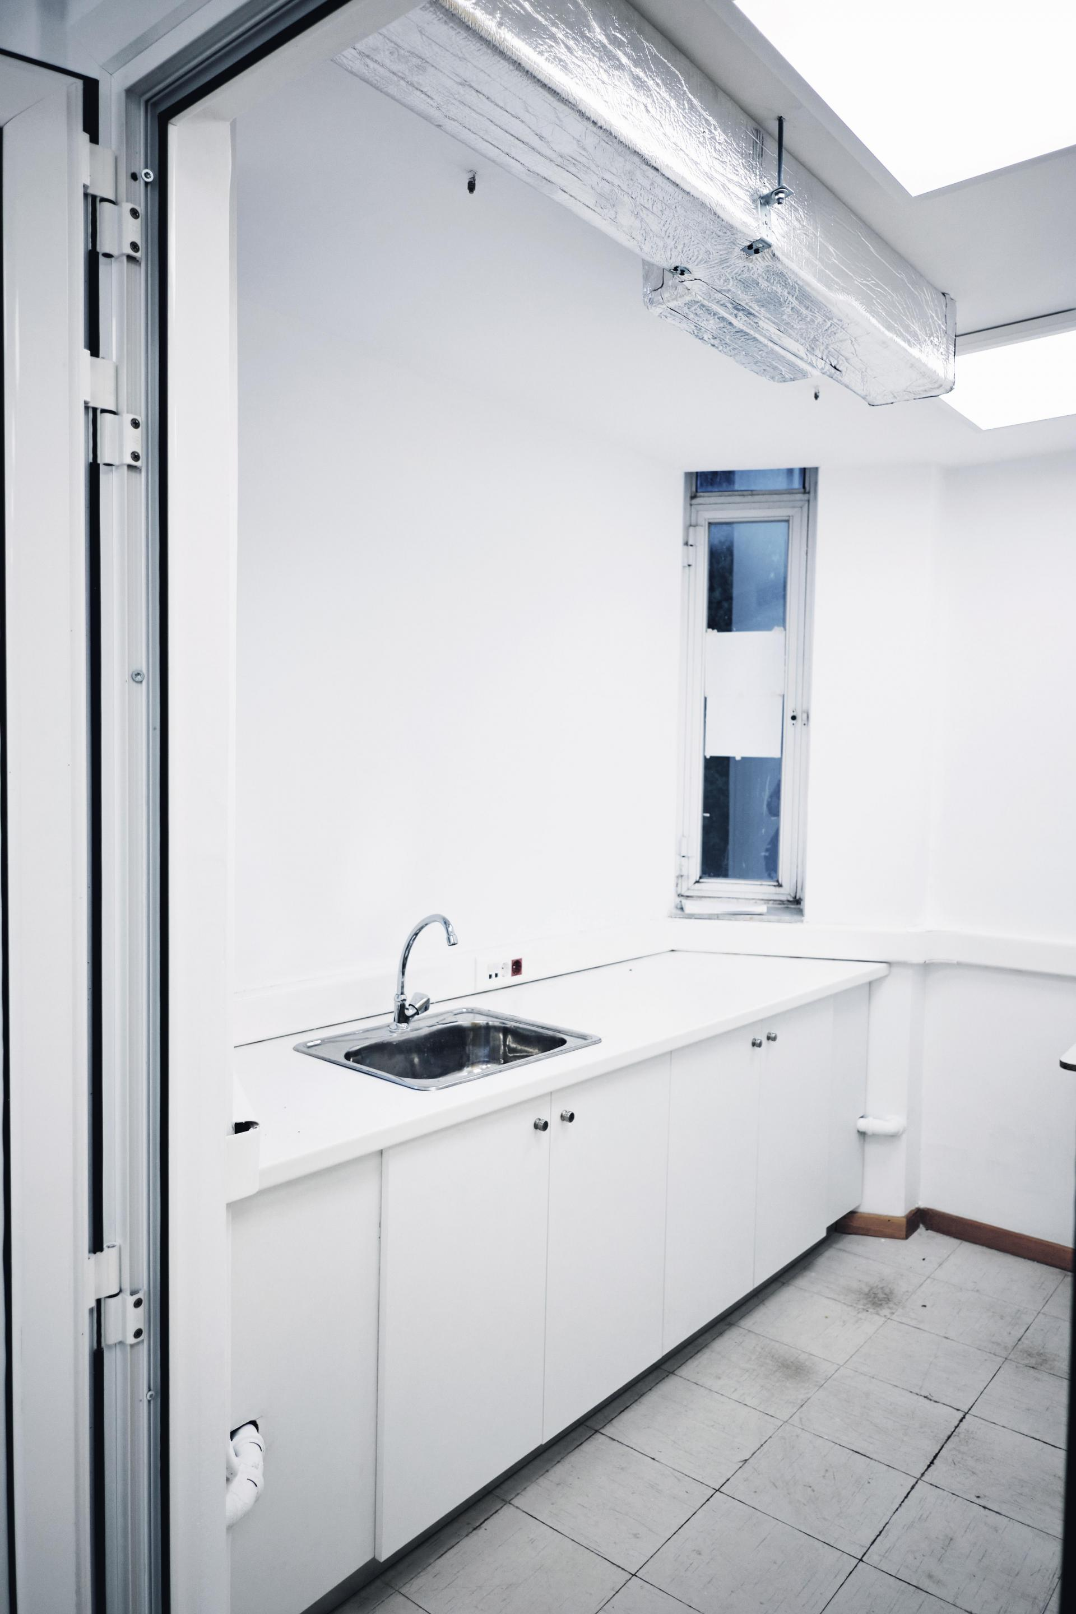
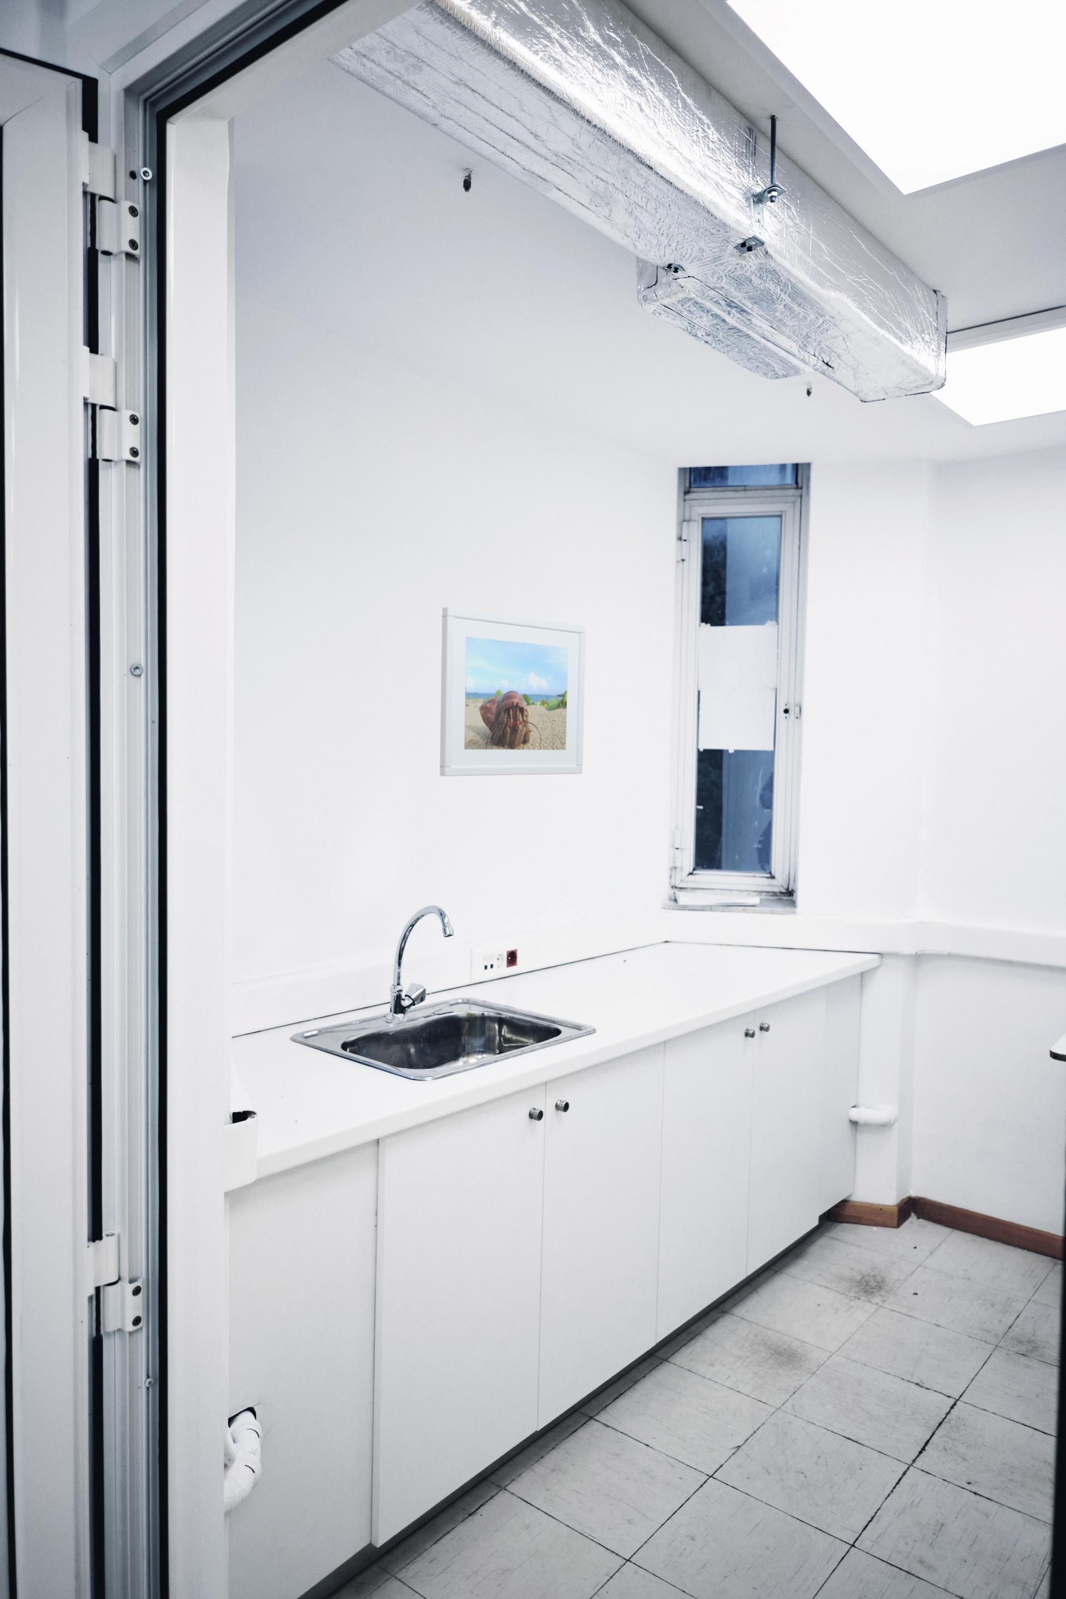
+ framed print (516, 696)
